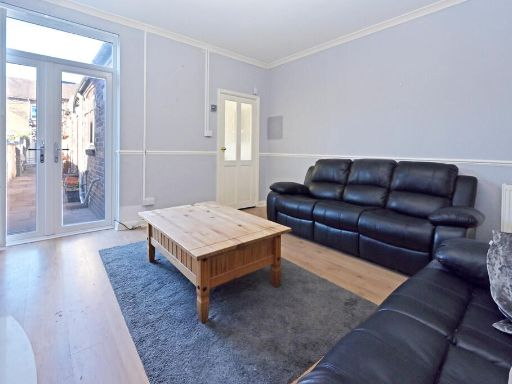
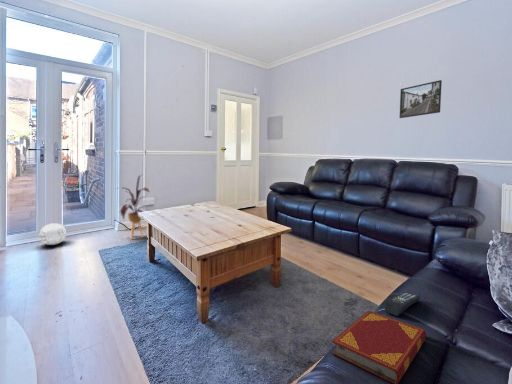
+ hardback book (380, 341)
+ house plant (132, 207)
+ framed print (419, 100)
+ ball (53, 234)
+ remote control (402, 301)
